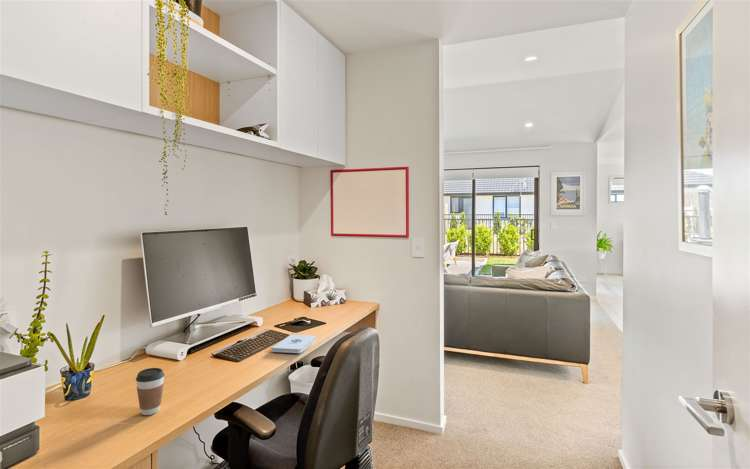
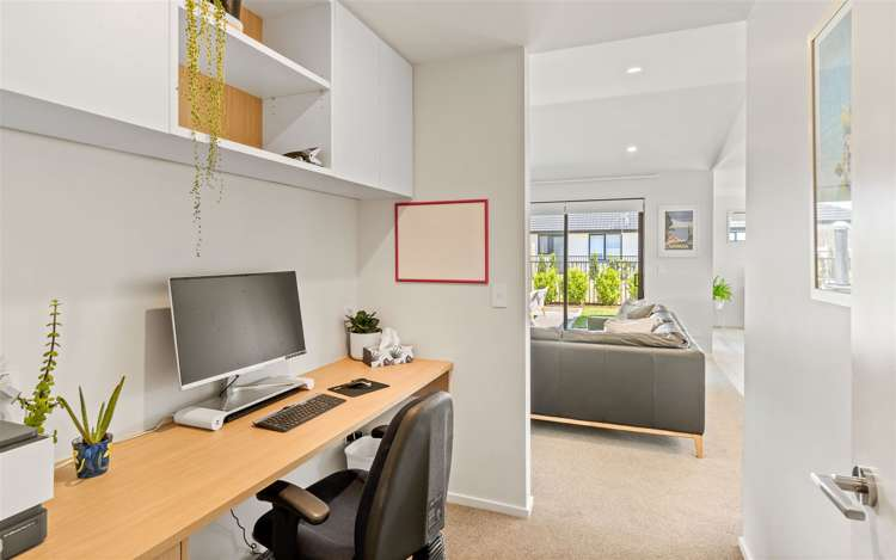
- coffee cup (150, 391)
- notepad (295, 343)
